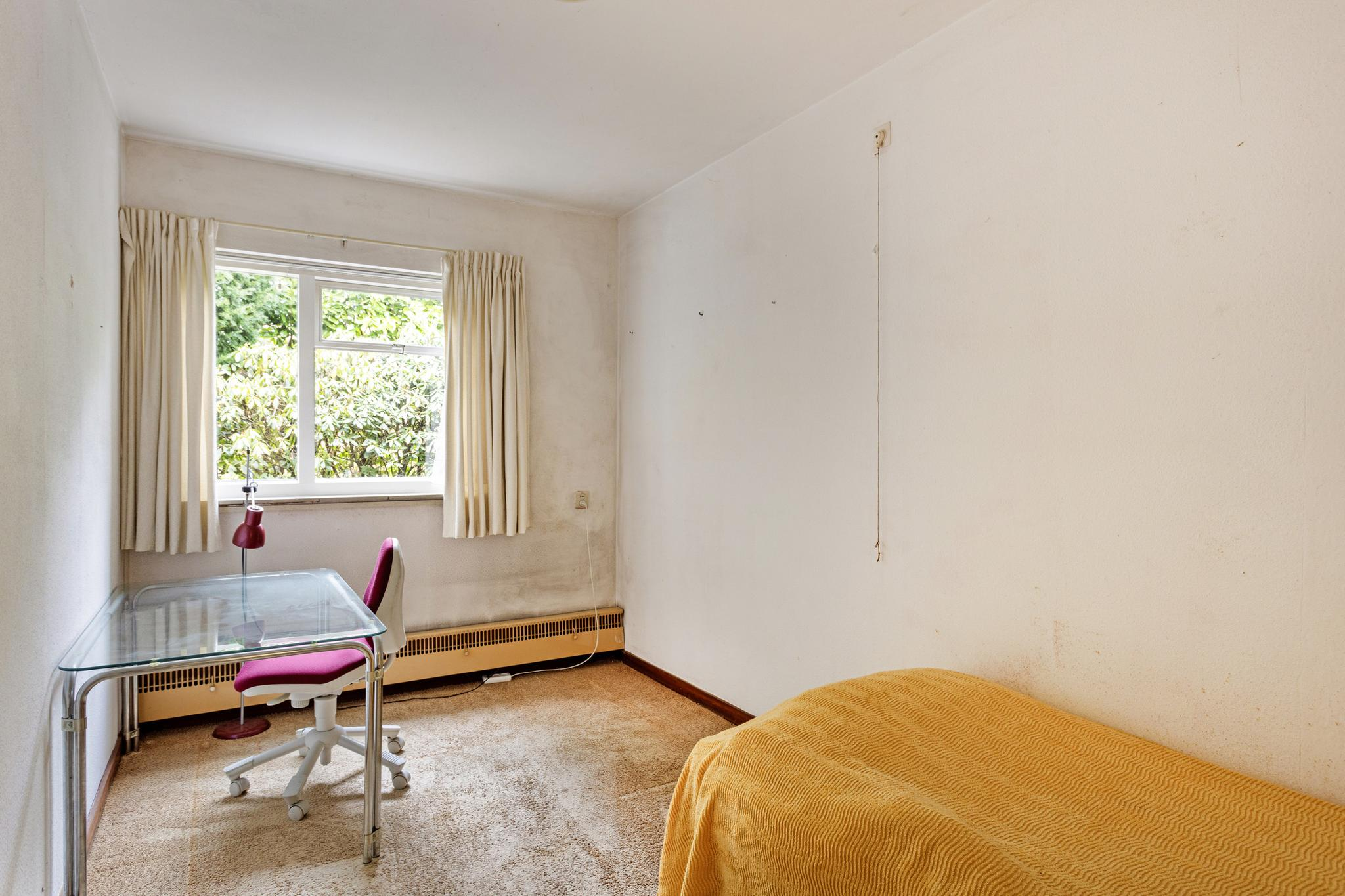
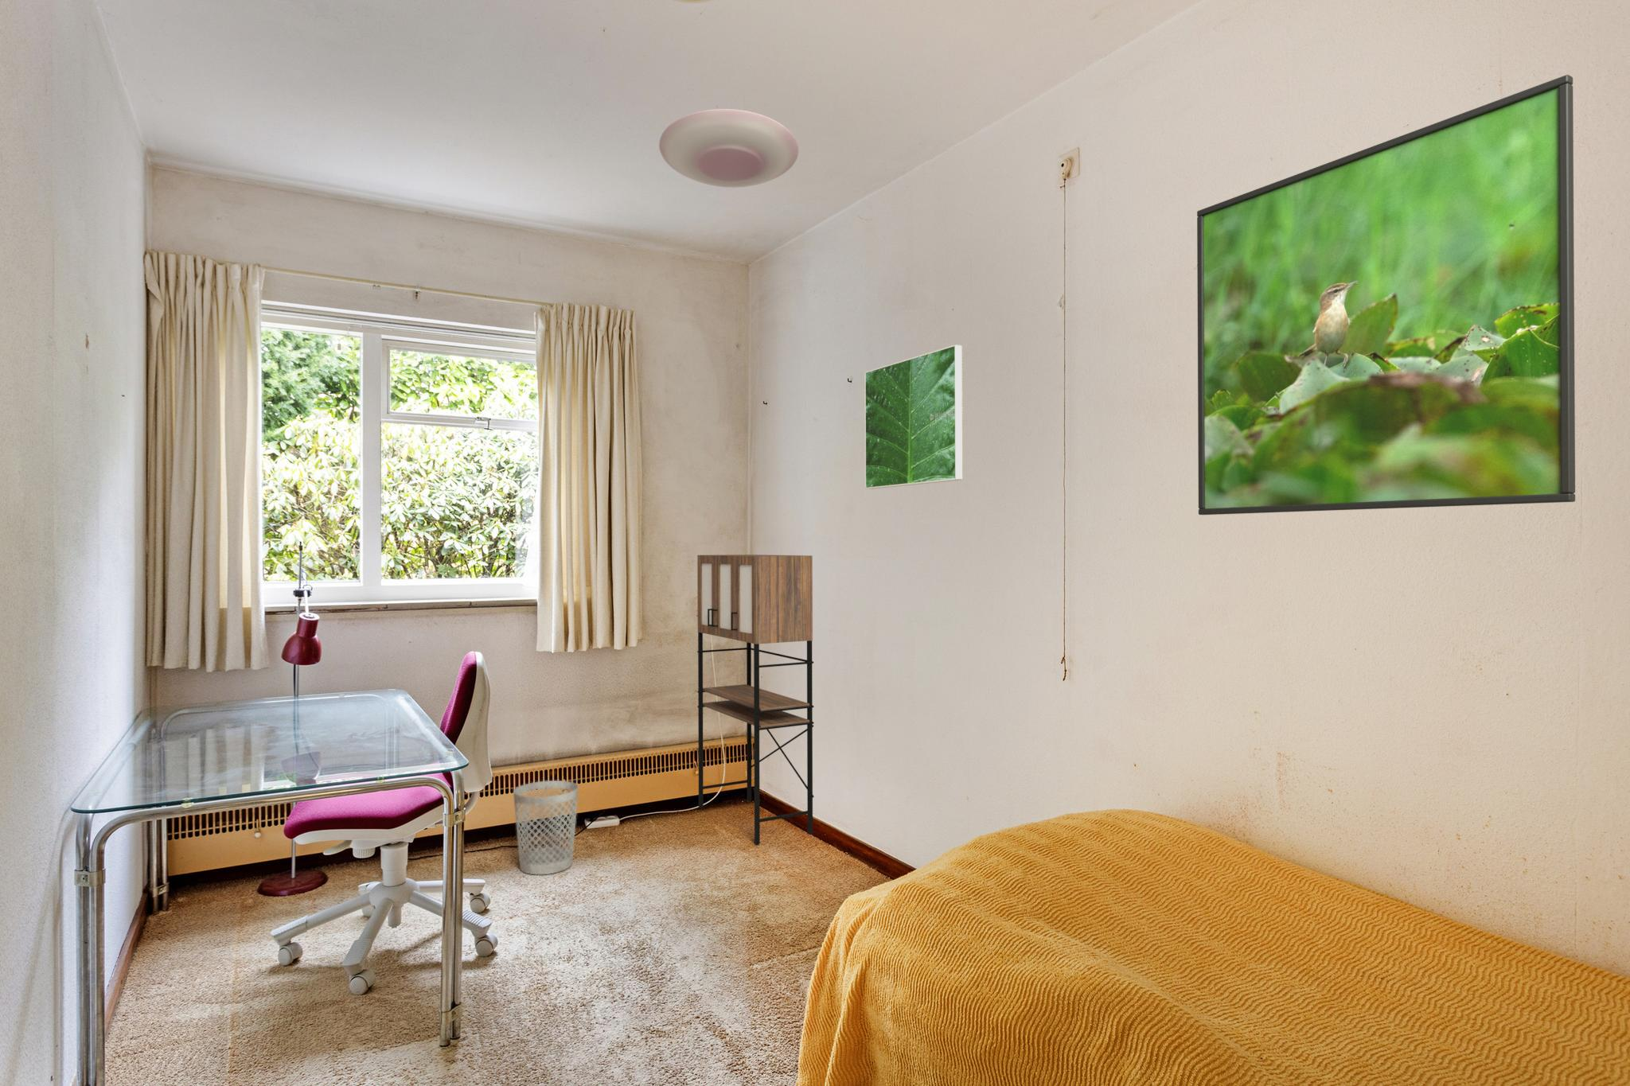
+ wastebasket (547, 828)
+ ceiling light (730, 159)
+ cabinet (750, 687)
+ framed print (910, 422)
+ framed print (1355, 332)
